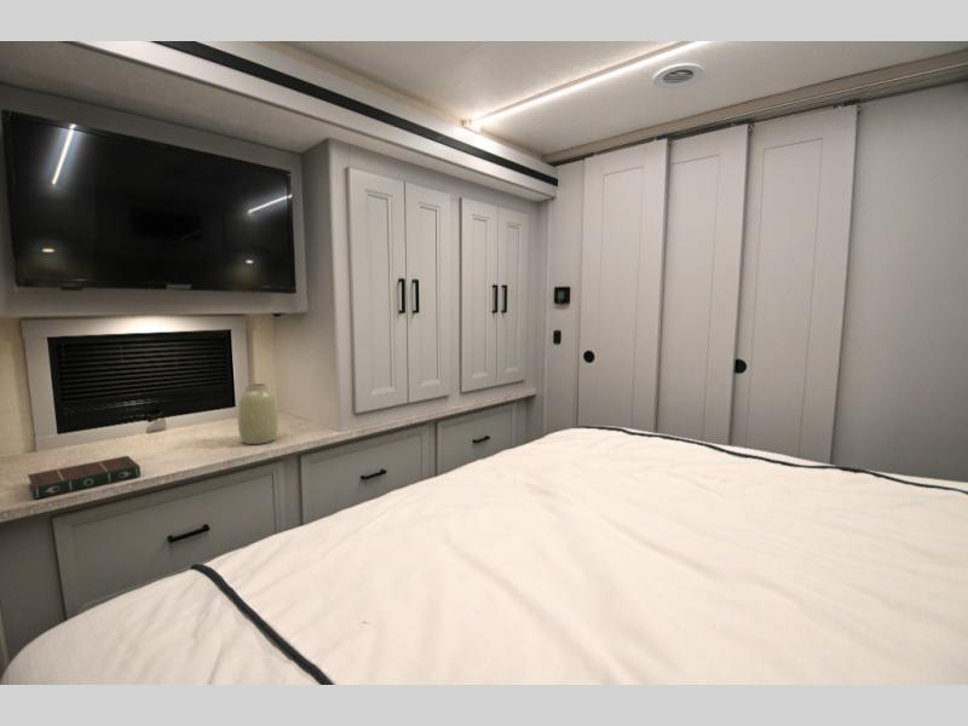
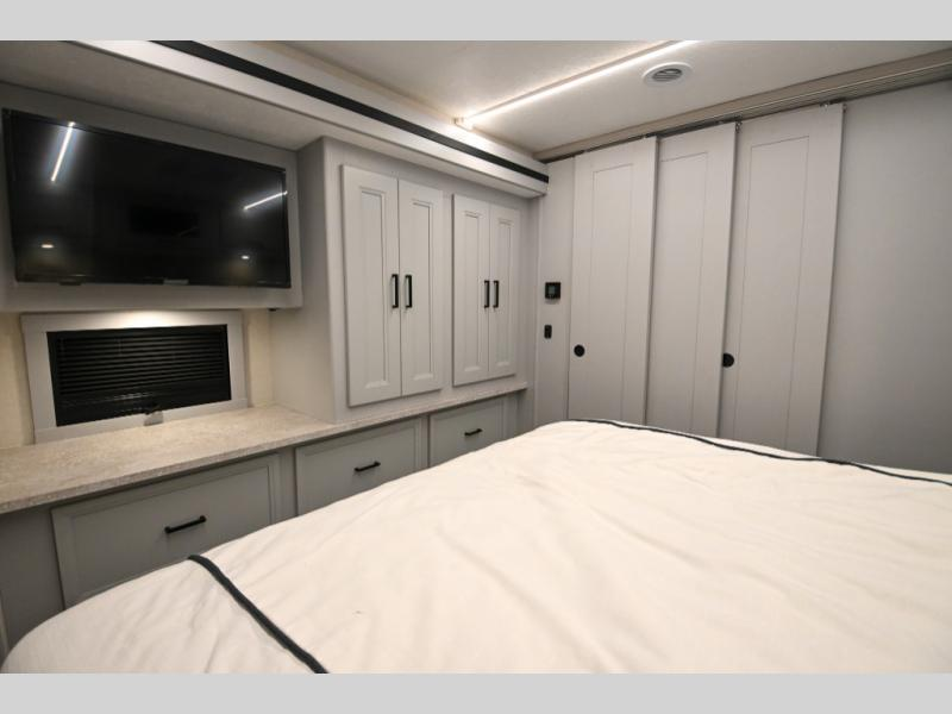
- vase (258, 413)
- book (86, 474)
